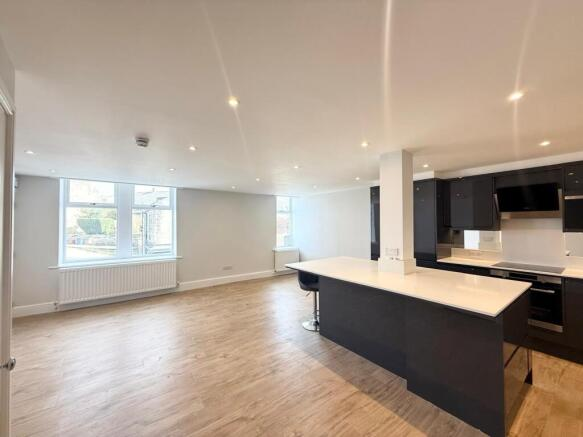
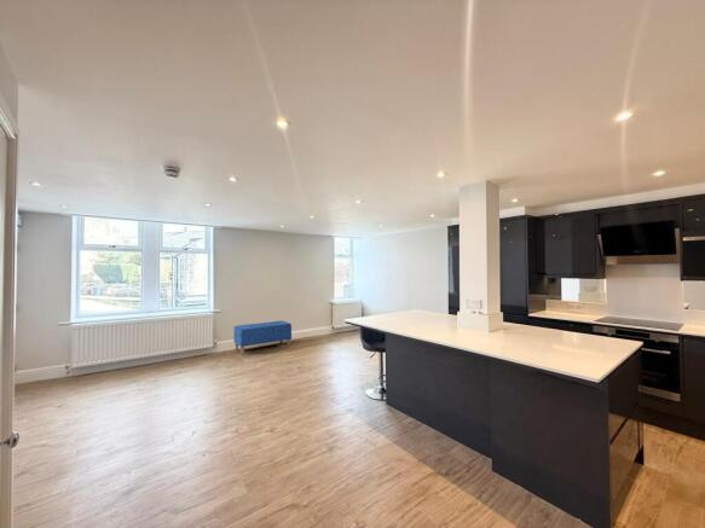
+ bench (262, 336)
